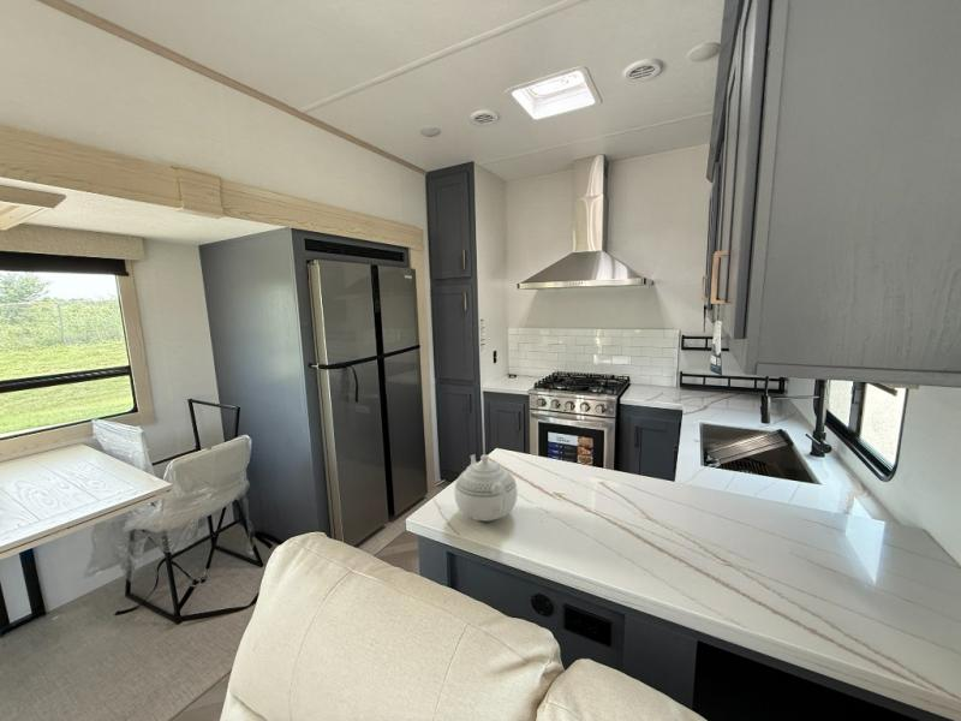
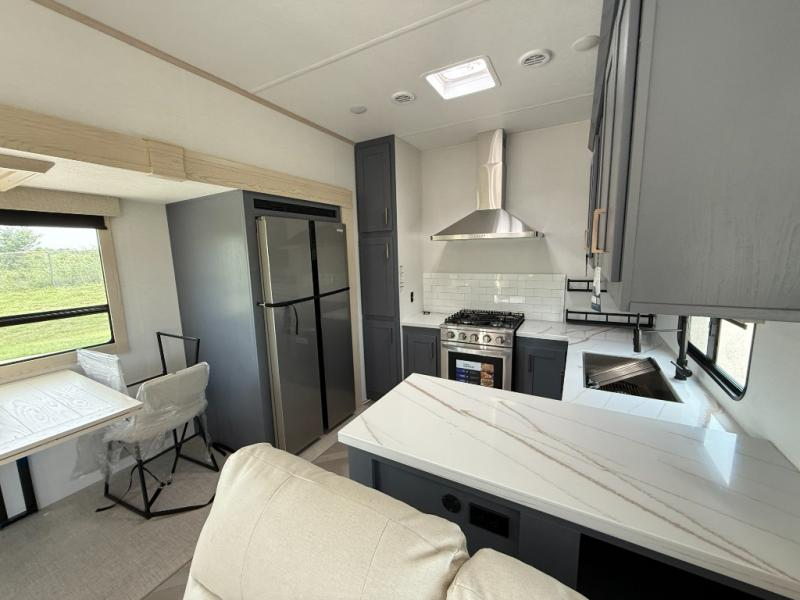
- teapot (485, 485)
